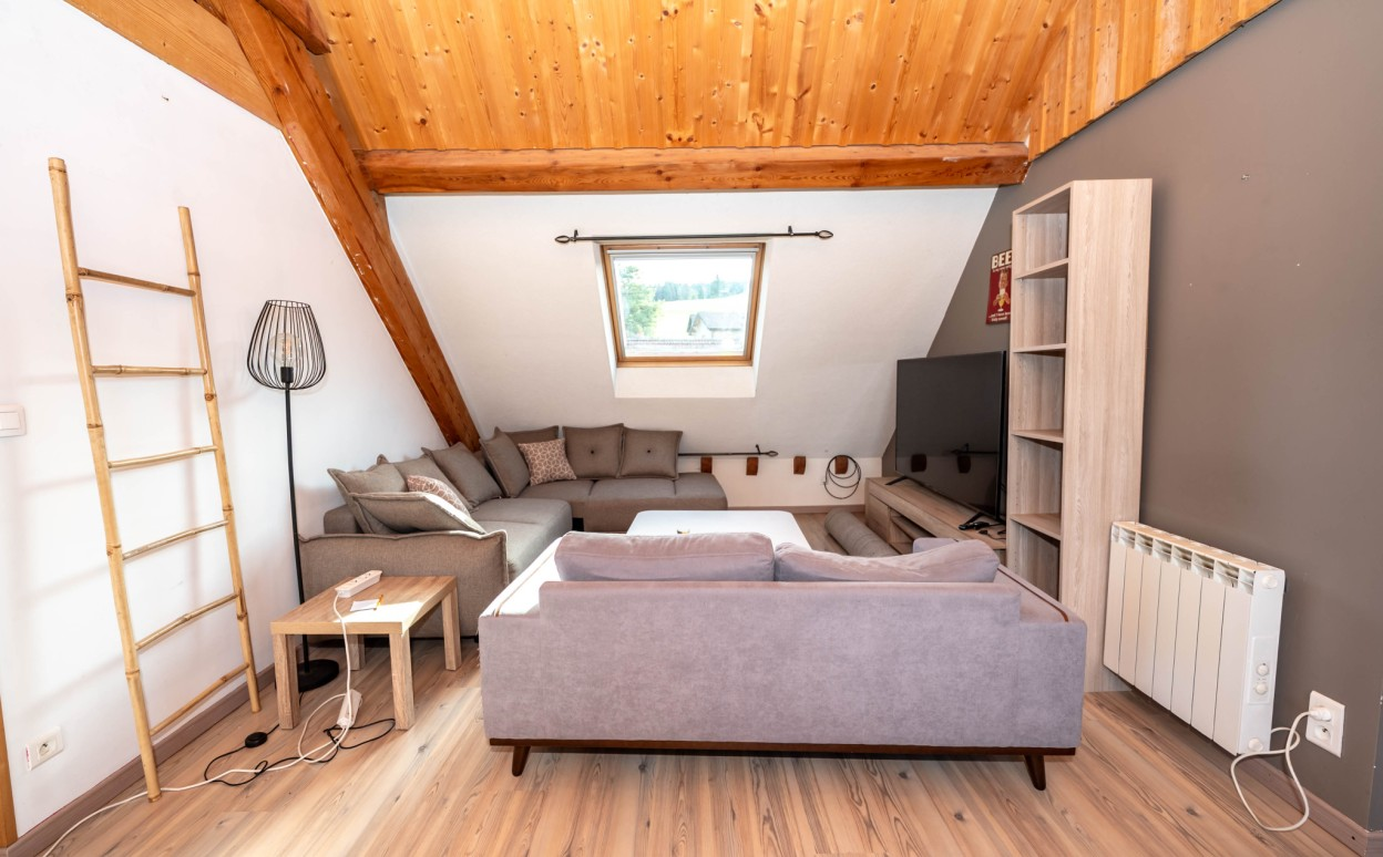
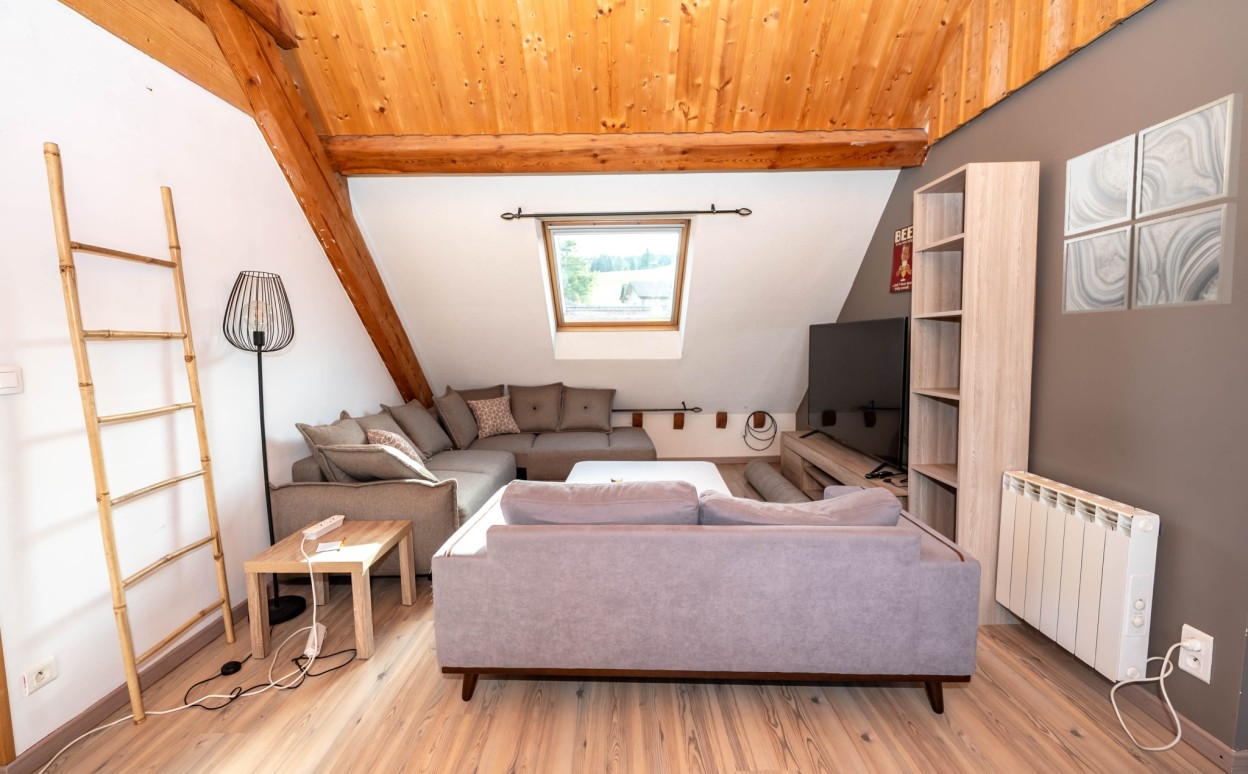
+ wall art (1136, 220)
